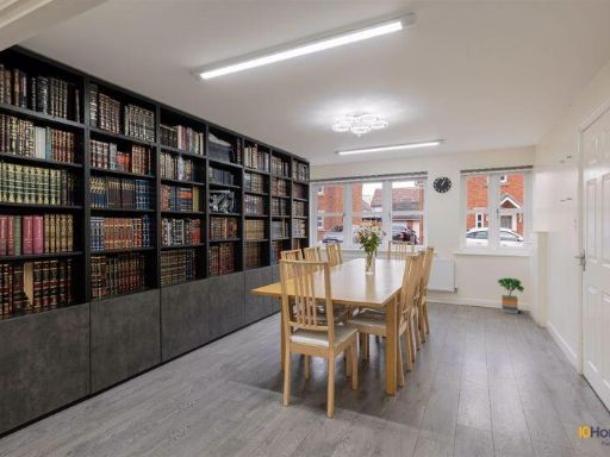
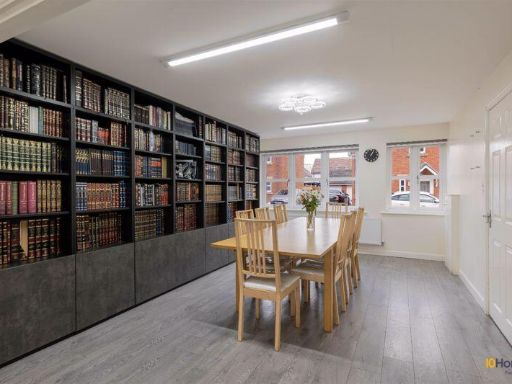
- potted tree (510, 294)
